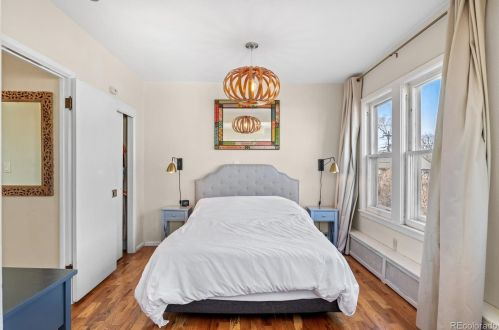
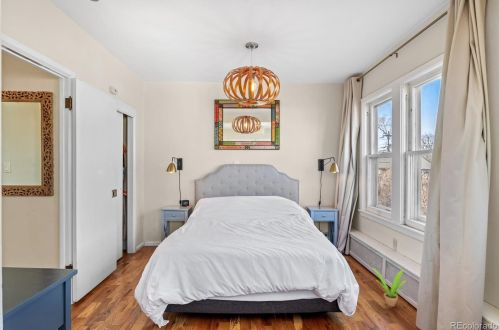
+ potted plant (392, 289)
